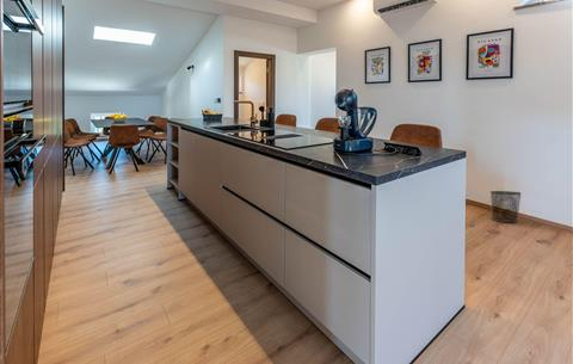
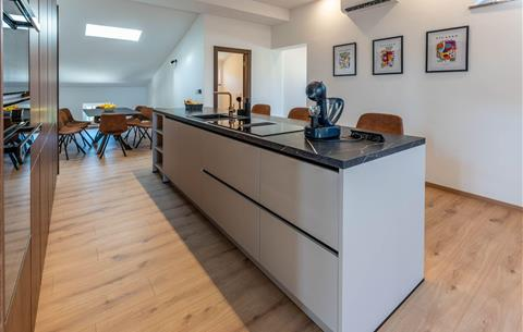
- waste bin (505, 206)
